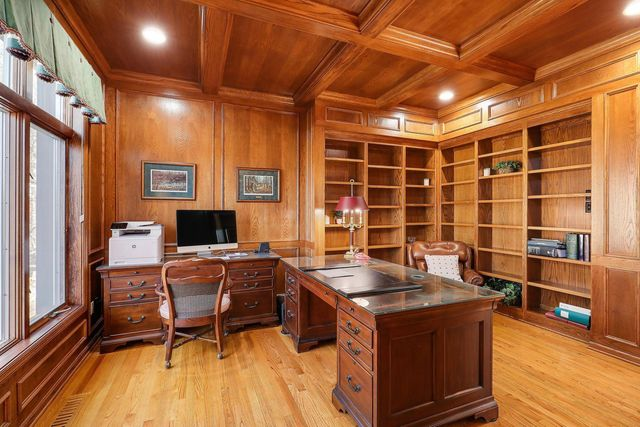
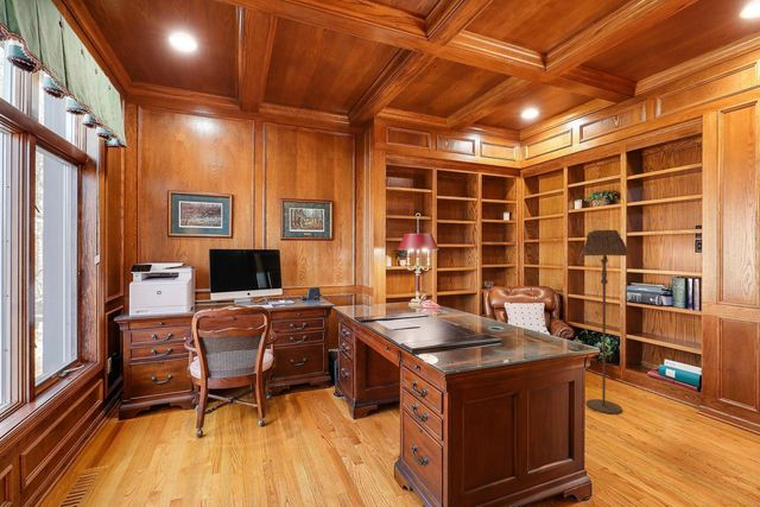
+ floor lamp (603, 318)
